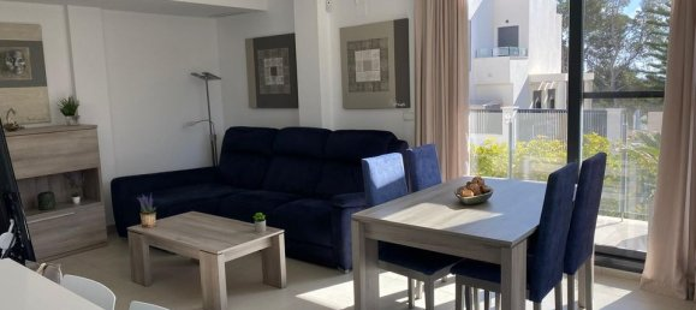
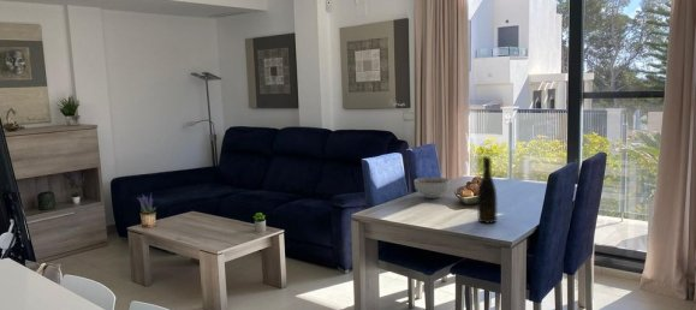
+ bottle (487, 189)
+ bowl (432, 187)
